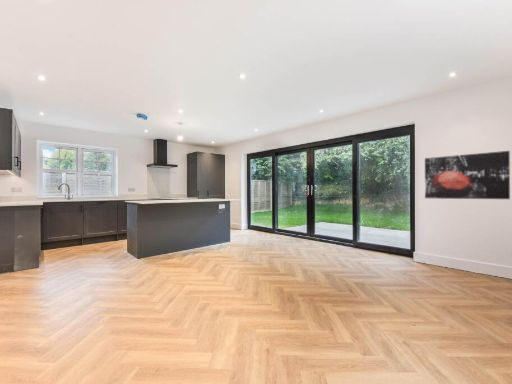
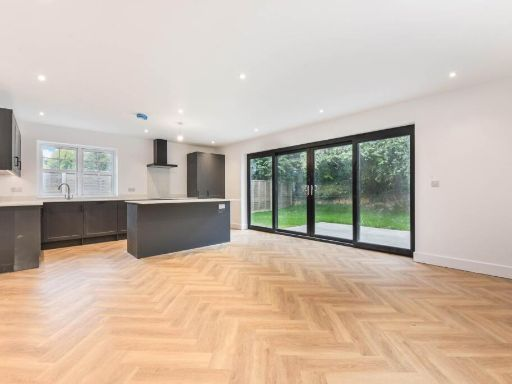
- wall art (463, 176)
